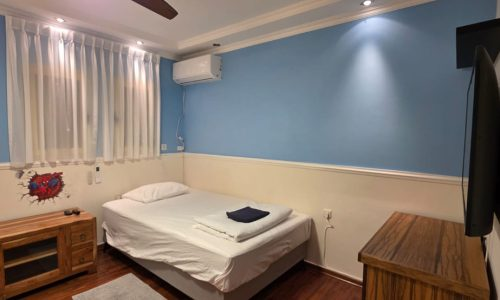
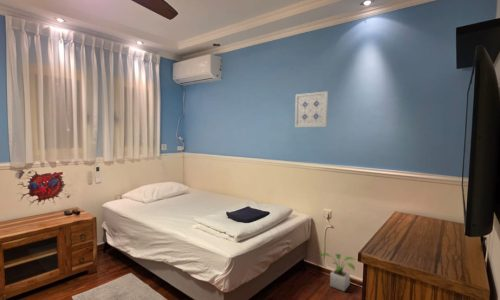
+ wall art (310, 110)
+ potted plant (338, 270)
